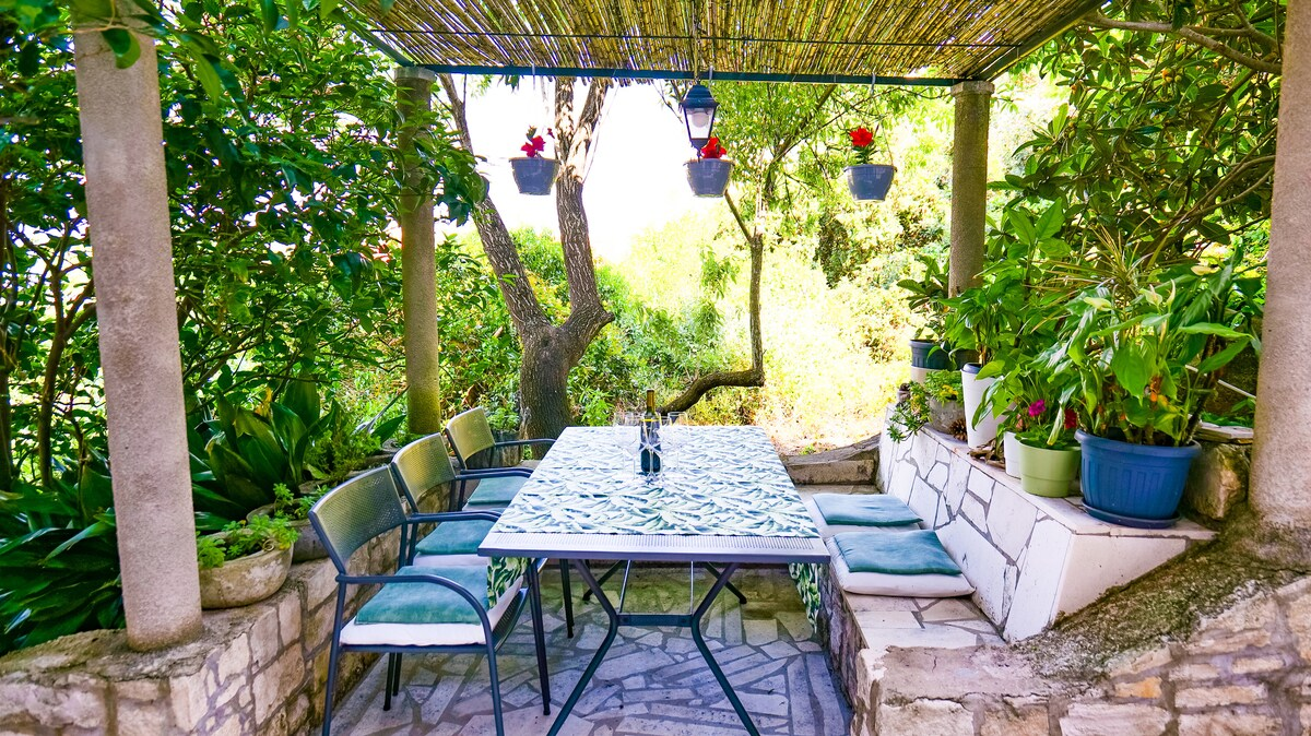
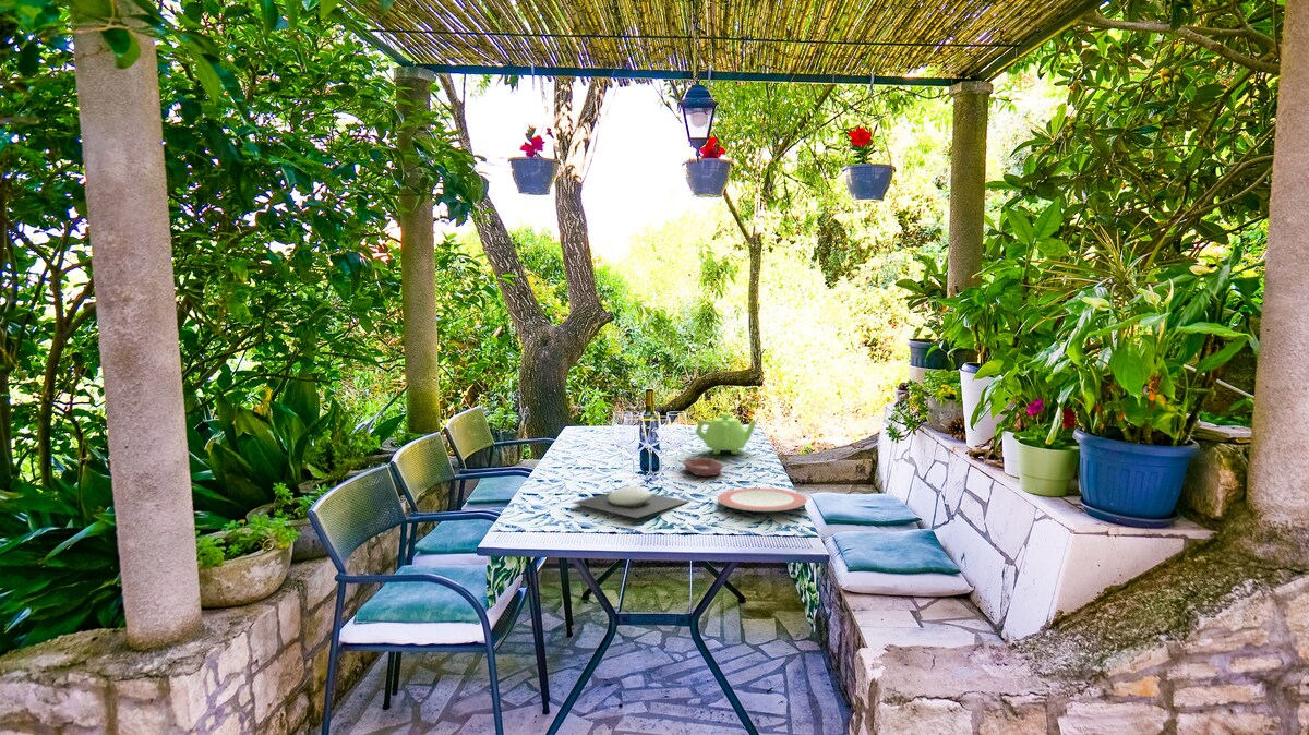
+ plate (761, 501)
+ plate (631, 496)
+ teapot (725, 432)
+ bowl (702, 467)
